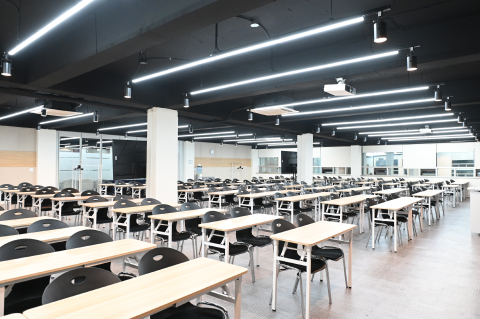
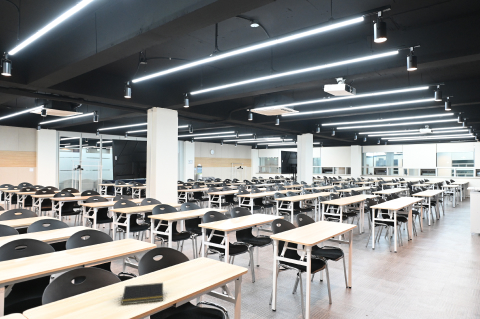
+ notepad (143, 293)
